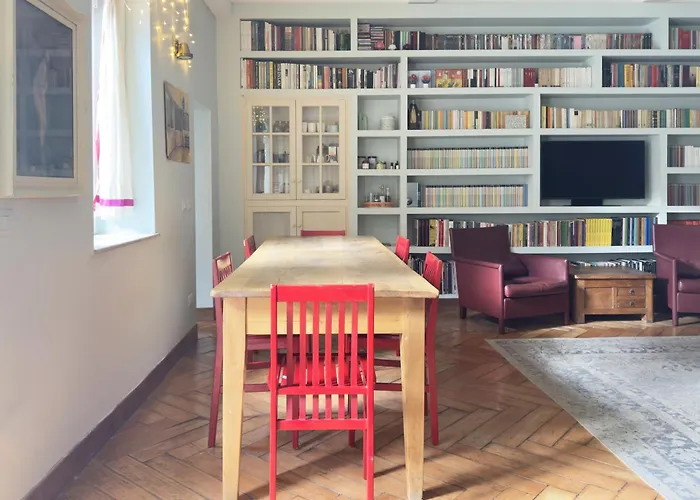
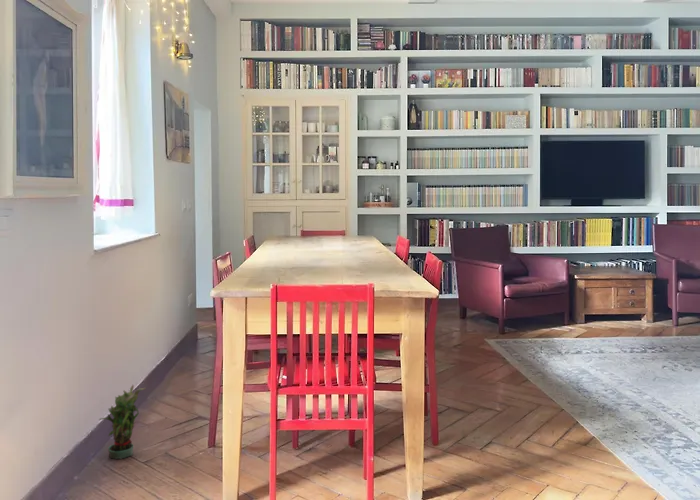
+ potted plant (125, 421)
